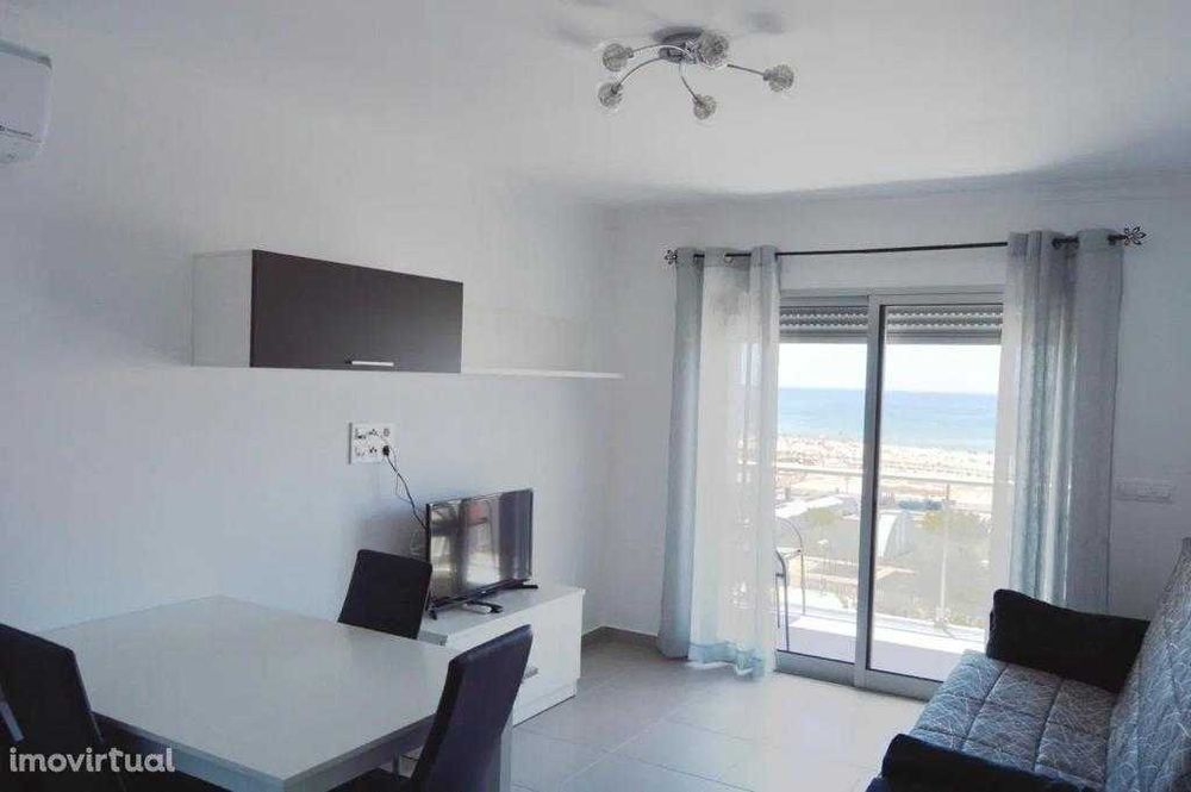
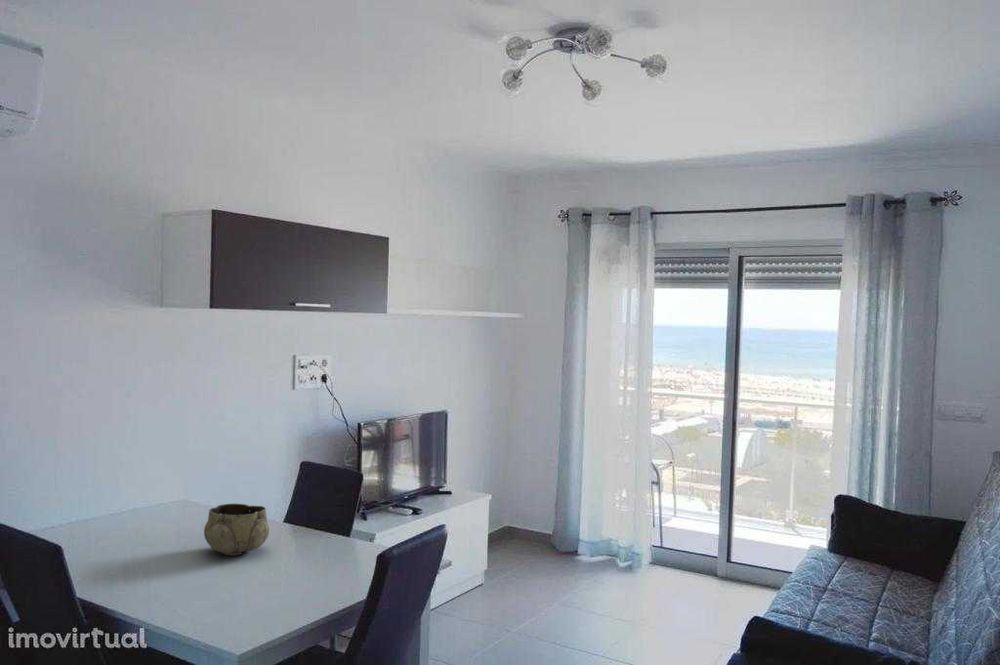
+ decorative bowl (236, 530)
